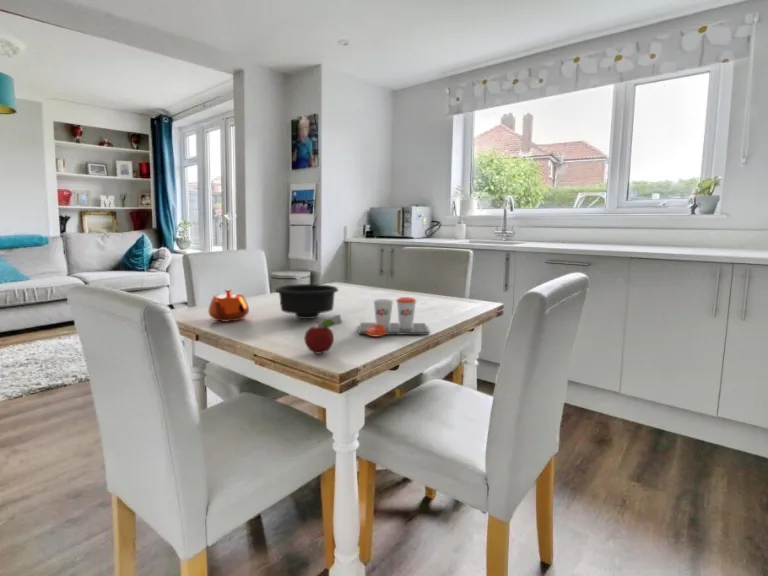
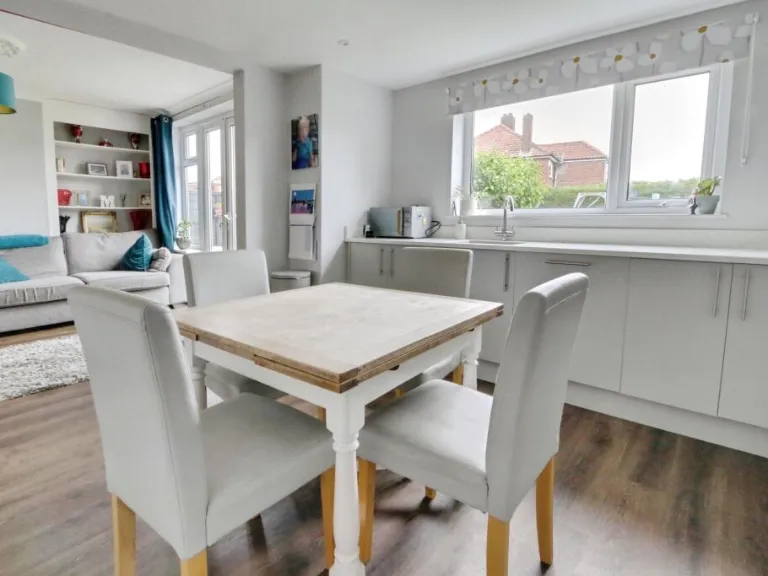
- bowl (307, 303)
- teapot (227, 304)
- cup (390, 314)
- fruit (323, 332)
